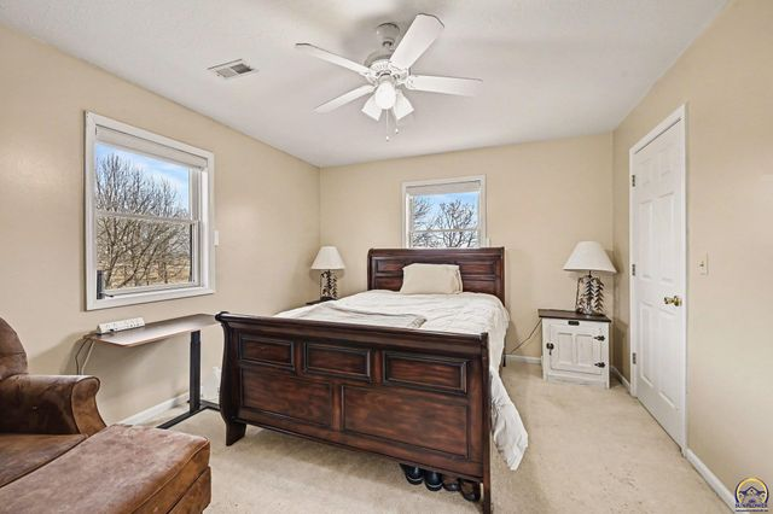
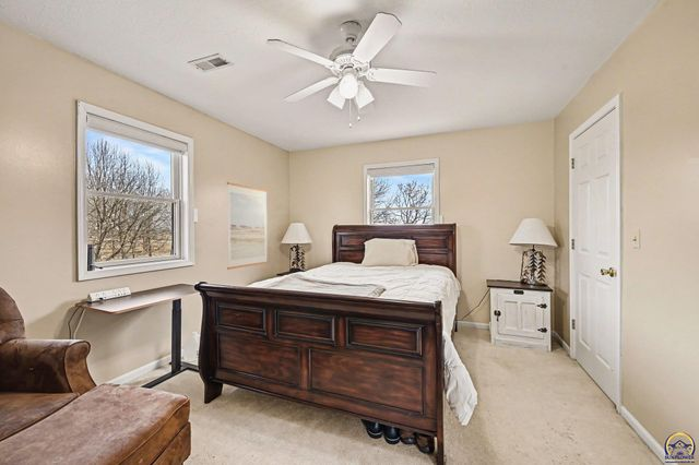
+ wall art (248, 226)
